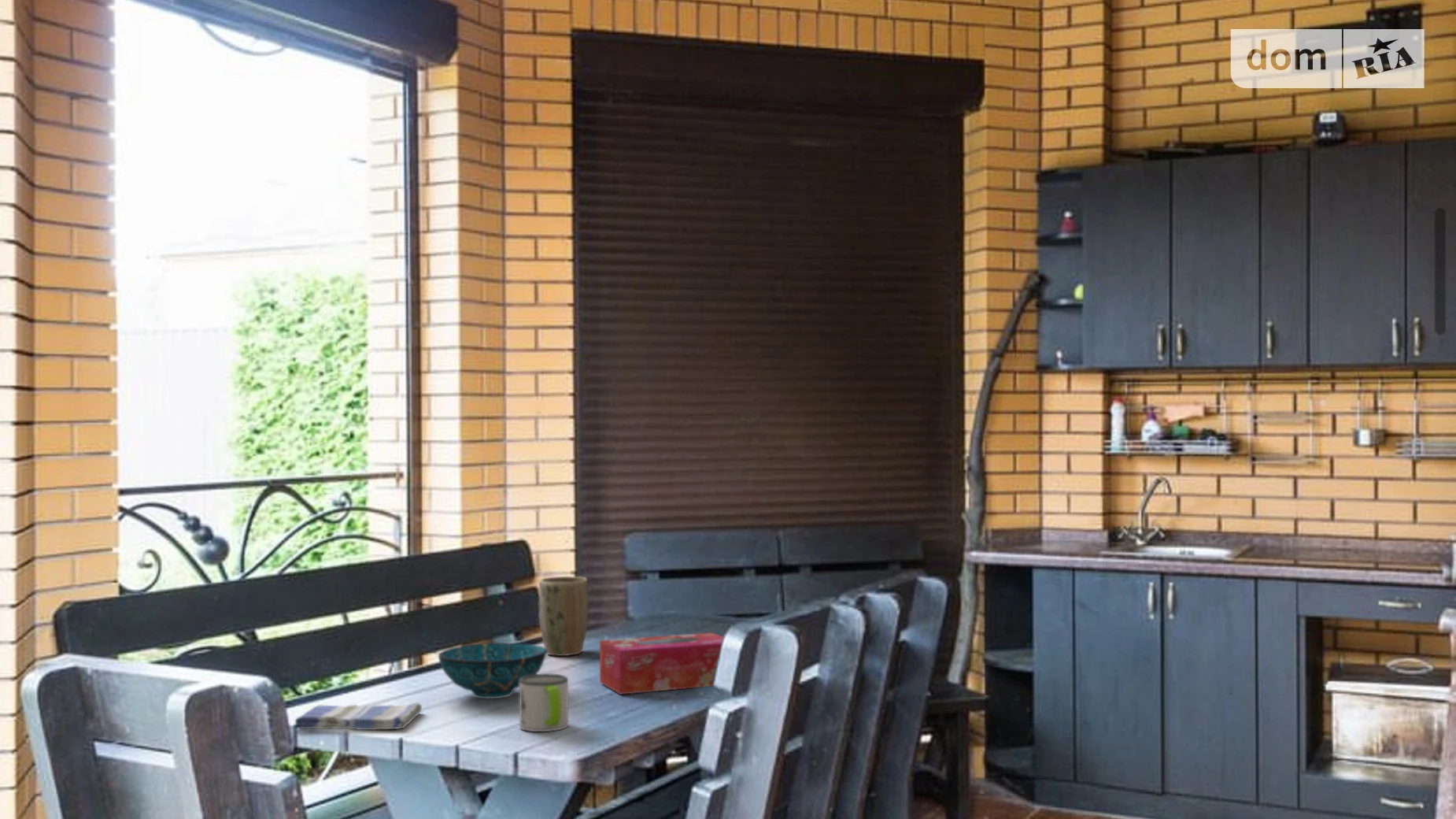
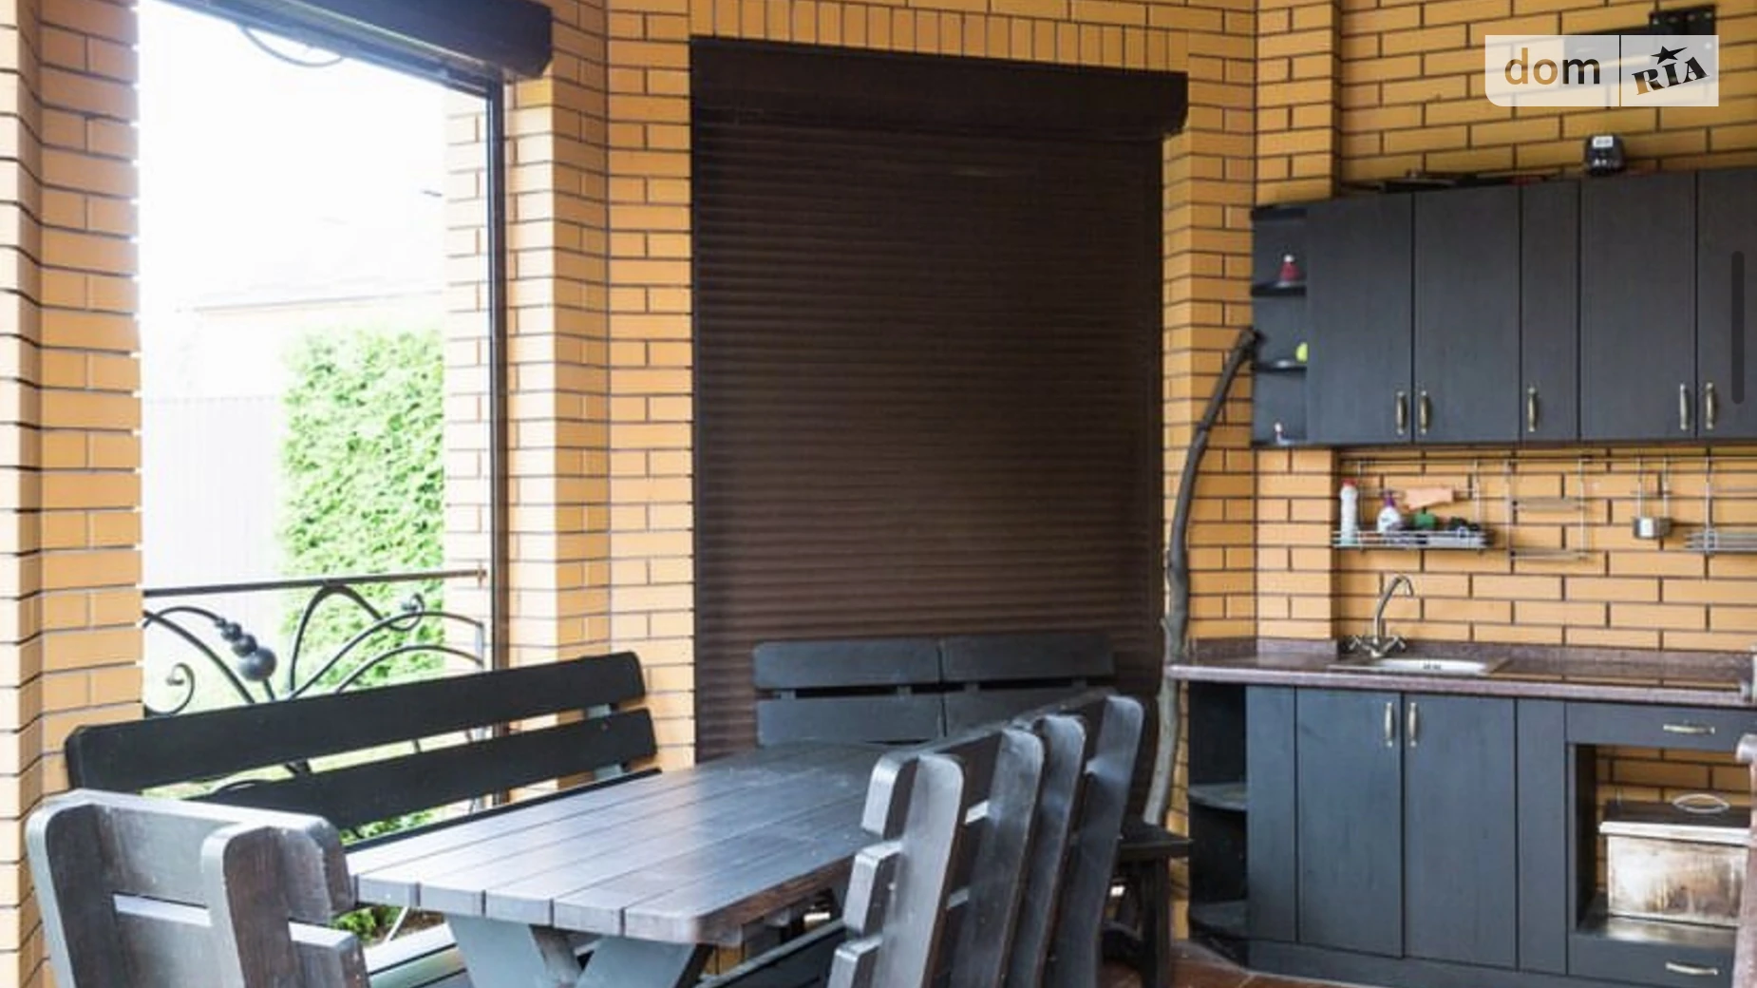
- dish towel (360, 714)
- tissue box (667, 662)
- plant pot (564, 616)
- decorative bowl (493, 673)
- mug (546, 703)
